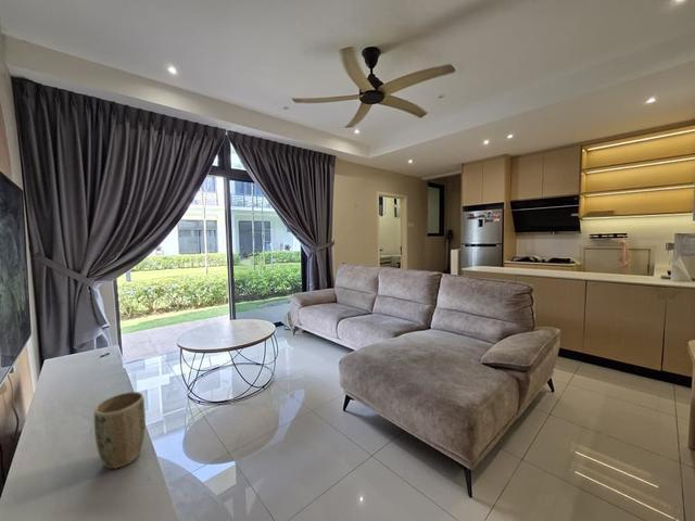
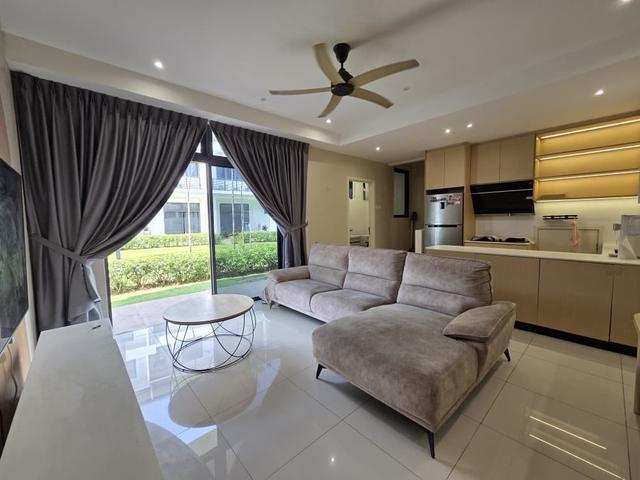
- plant pot (122, 430)
